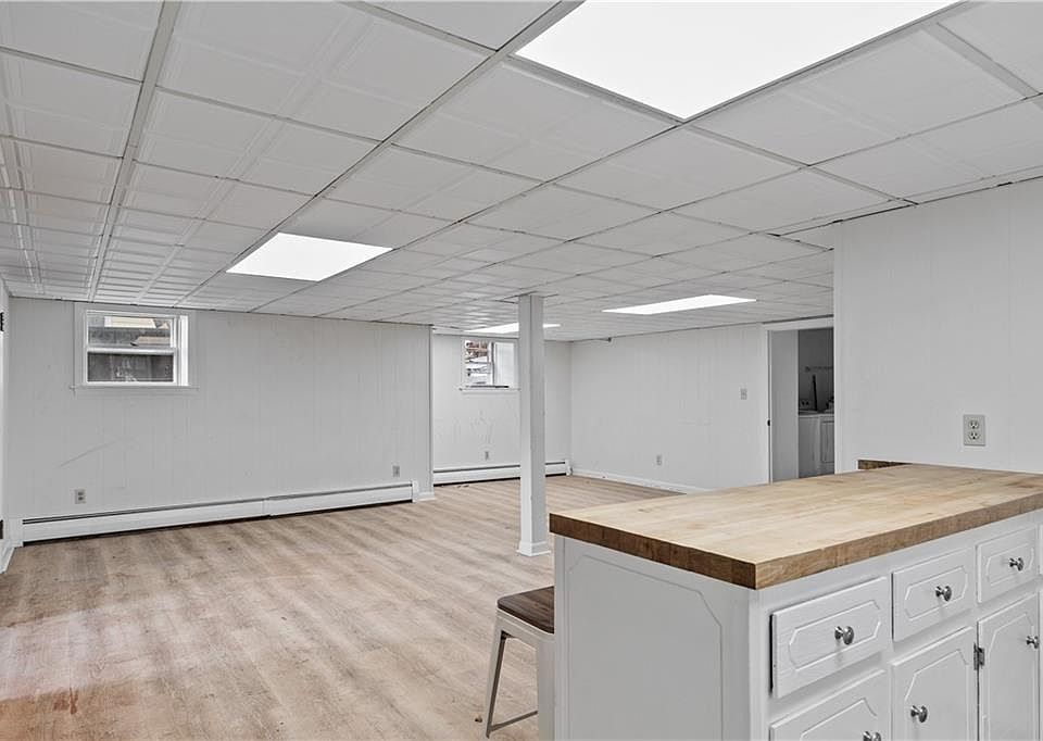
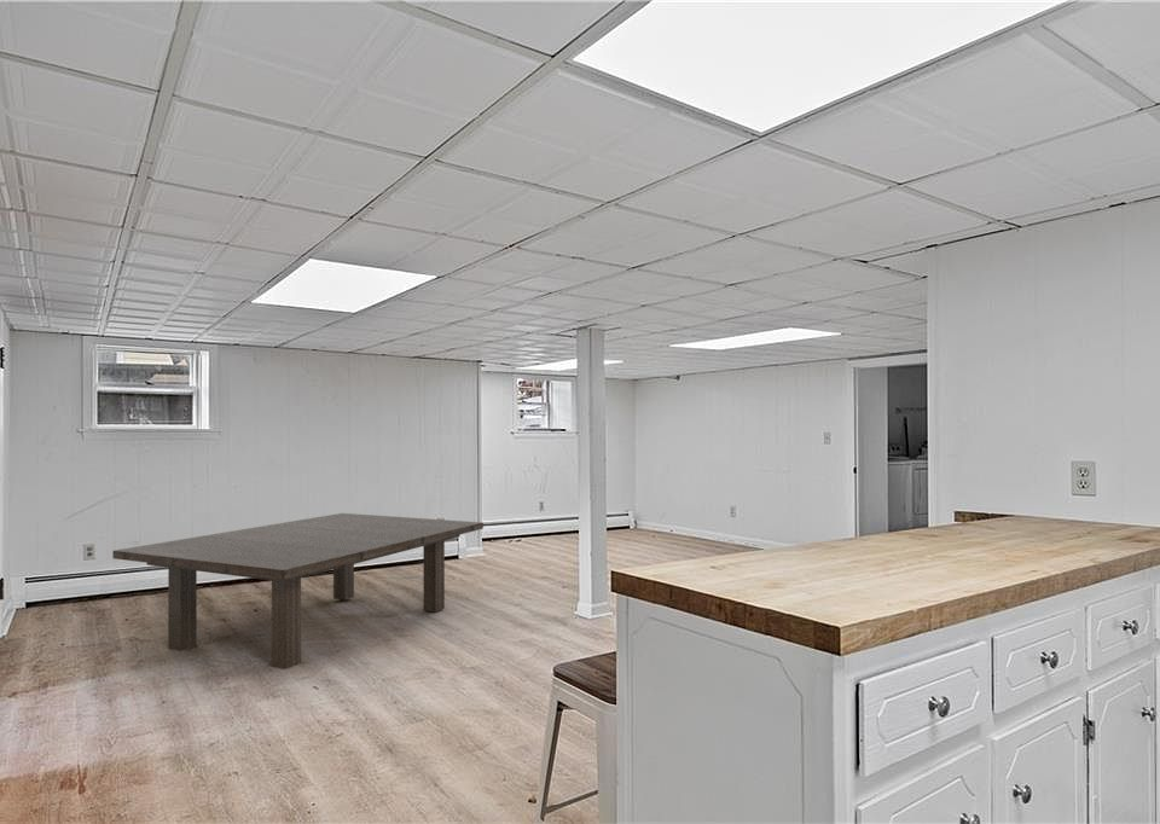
+ dining table (318, 573)
